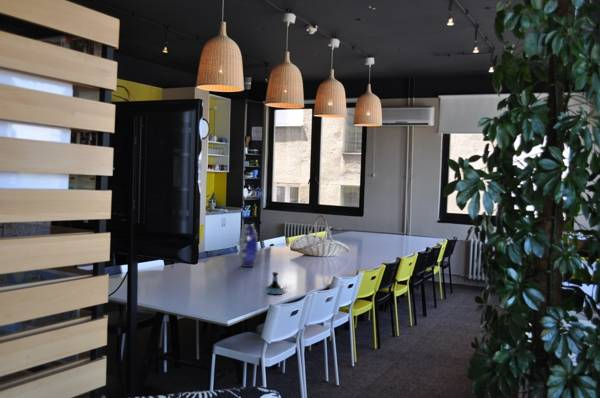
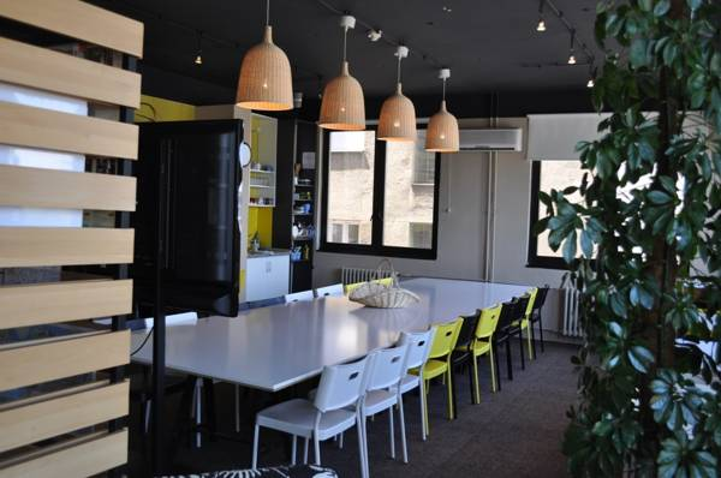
- vase (248, 245)
- tequila bottle (274, 282)
